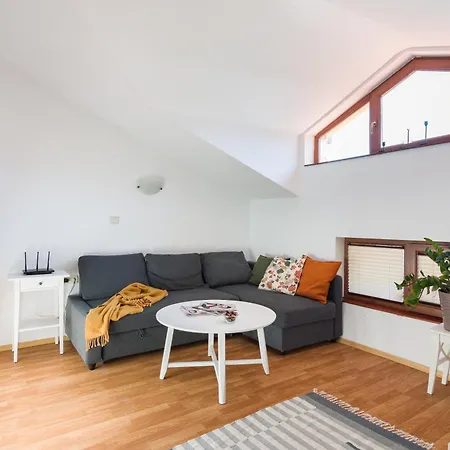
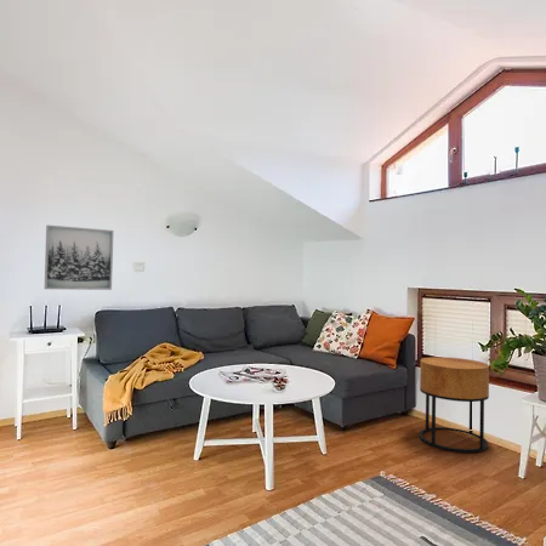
+ side table (453, 399)
+ wall art (80, 258)
